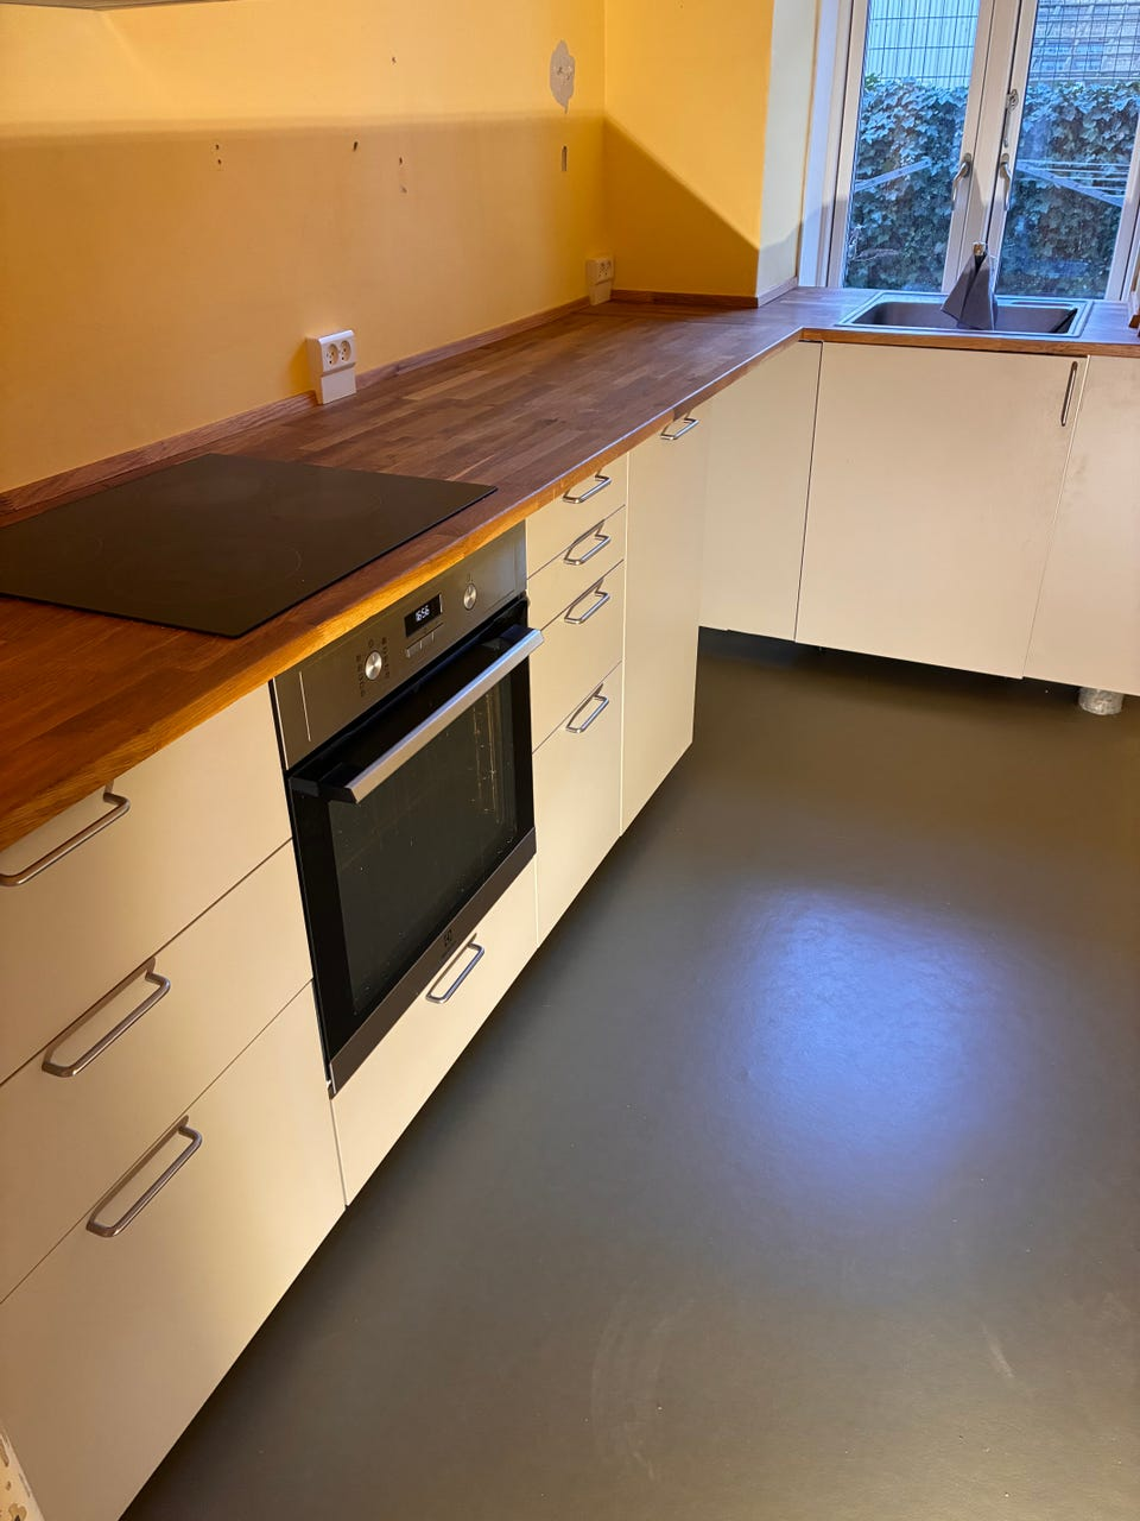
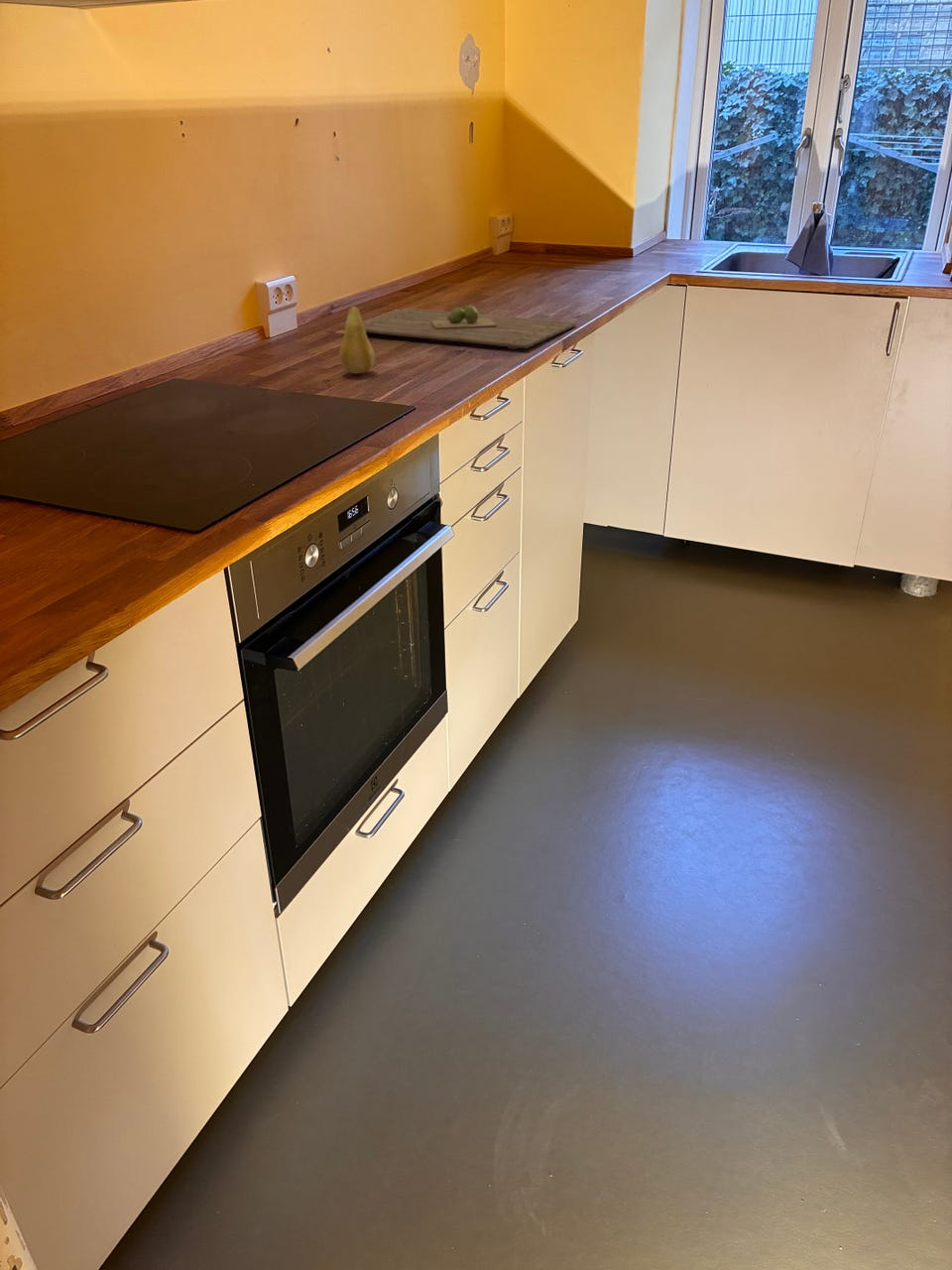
+ fruit (356, 340)
+ cutting board (460, 316)
